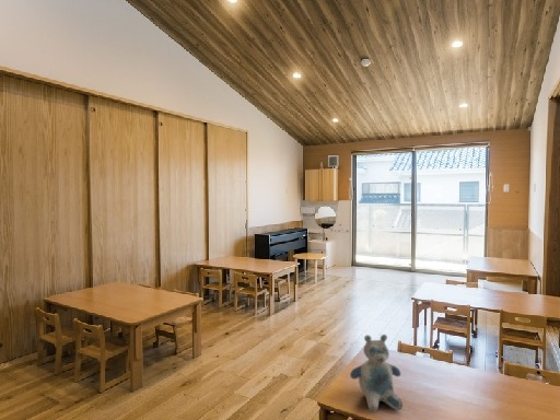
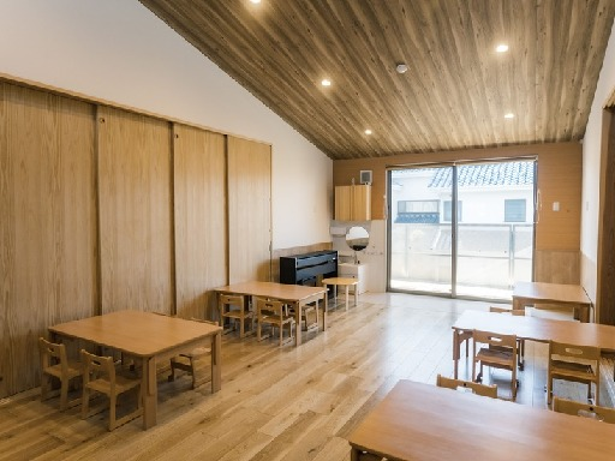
- polar bear (378, 370)
